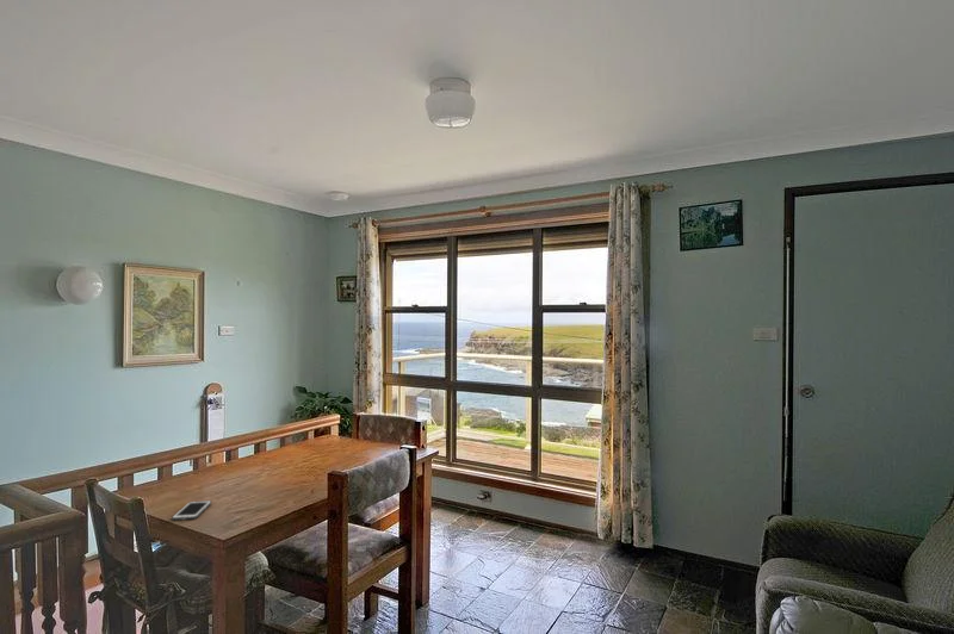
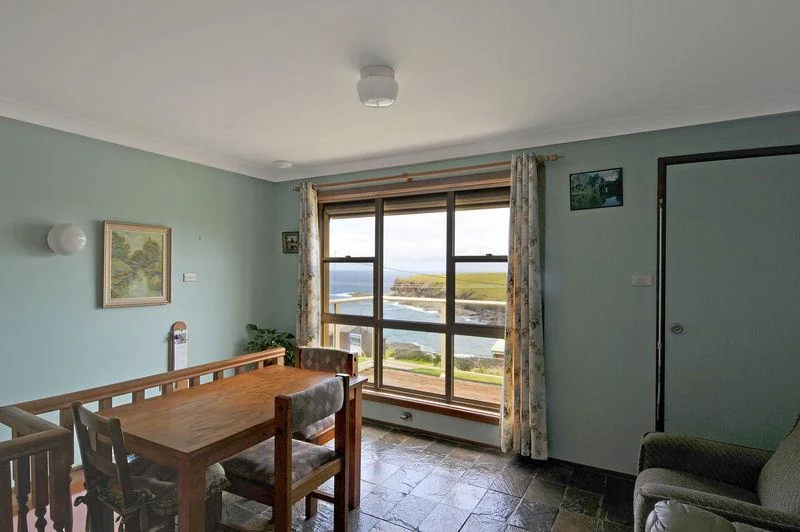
- cell phone (192, 510)
